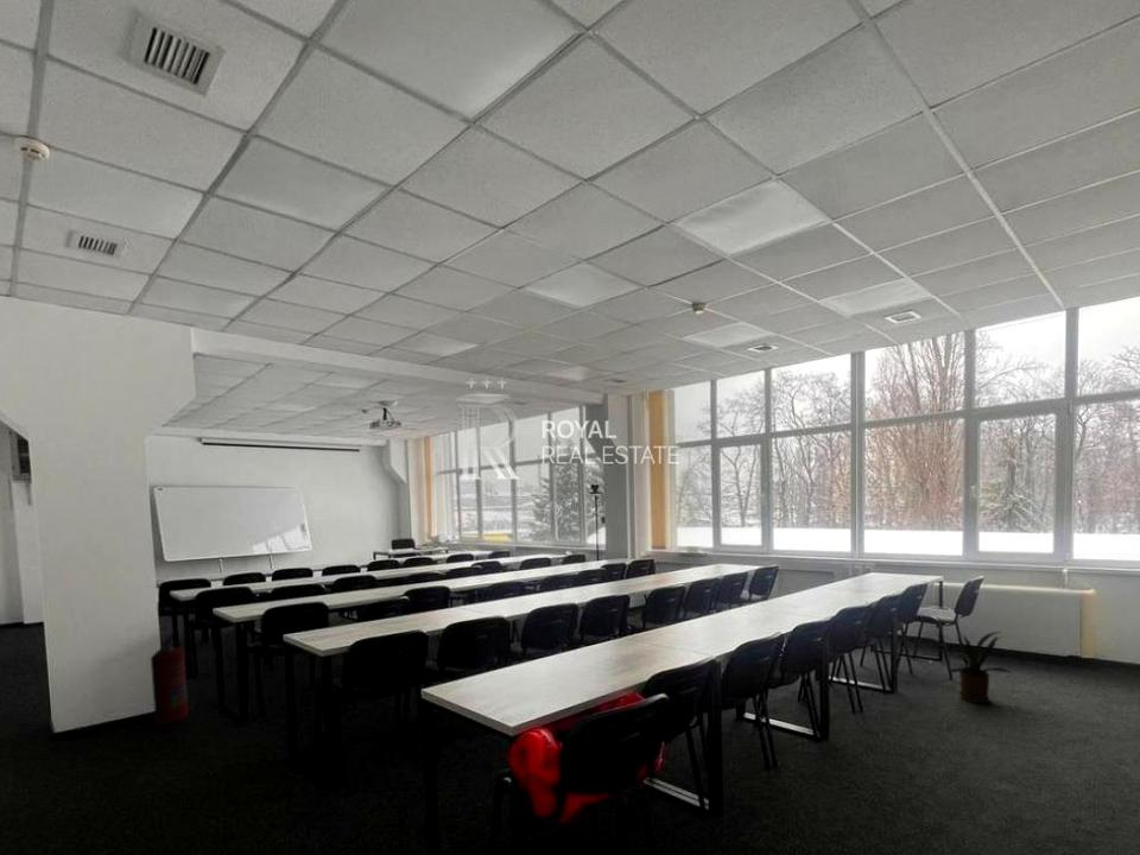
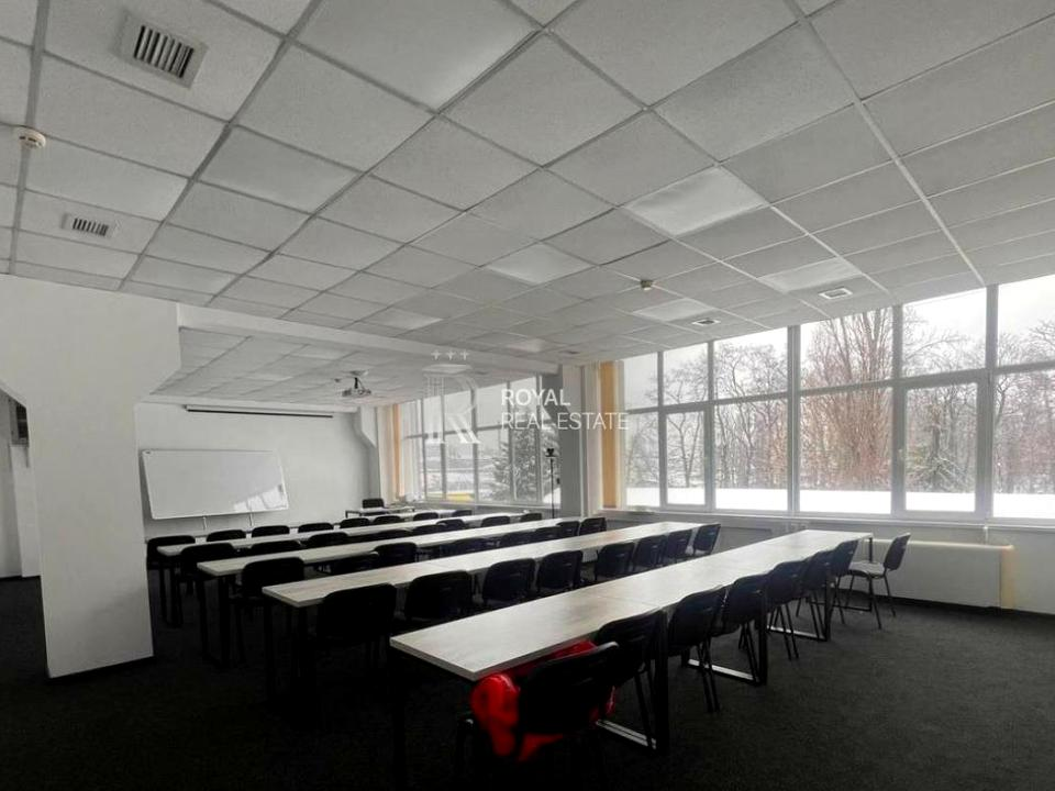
- house plant (973, 663)
- fire extinguisher (167, 678)
